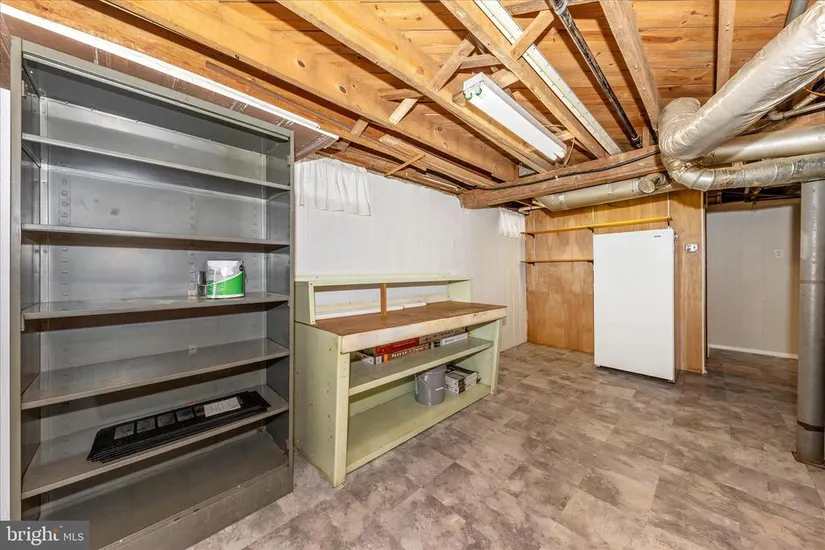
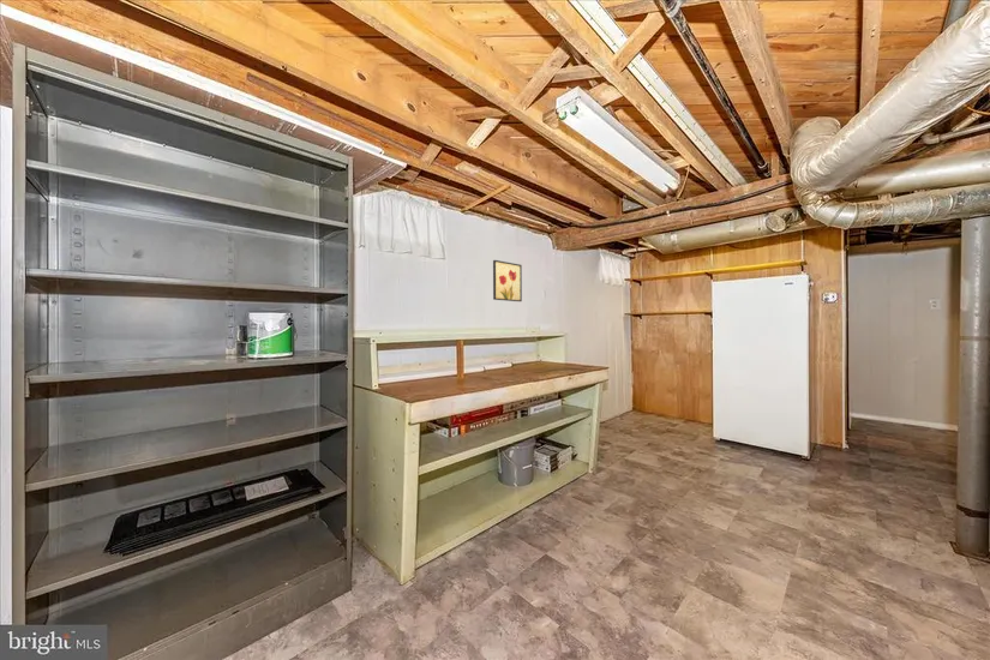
+ wall art (506, 281)
